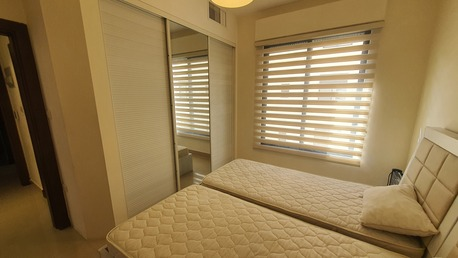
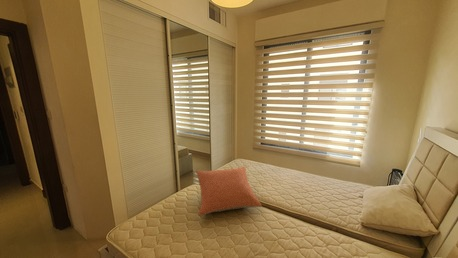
+ pillow (225, 187)
